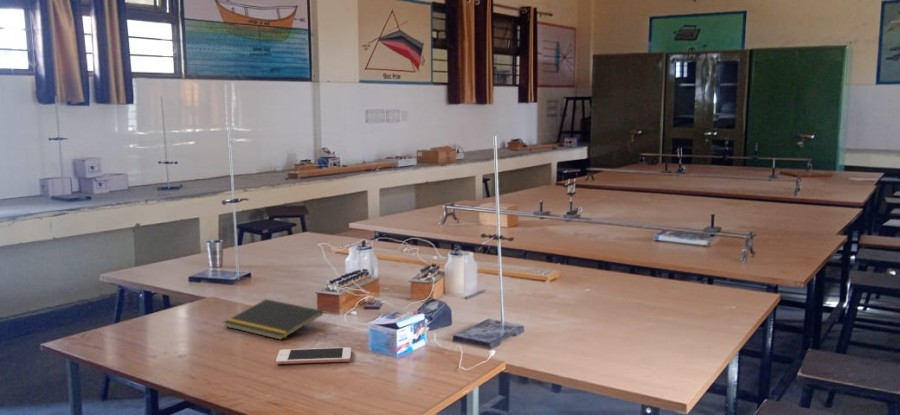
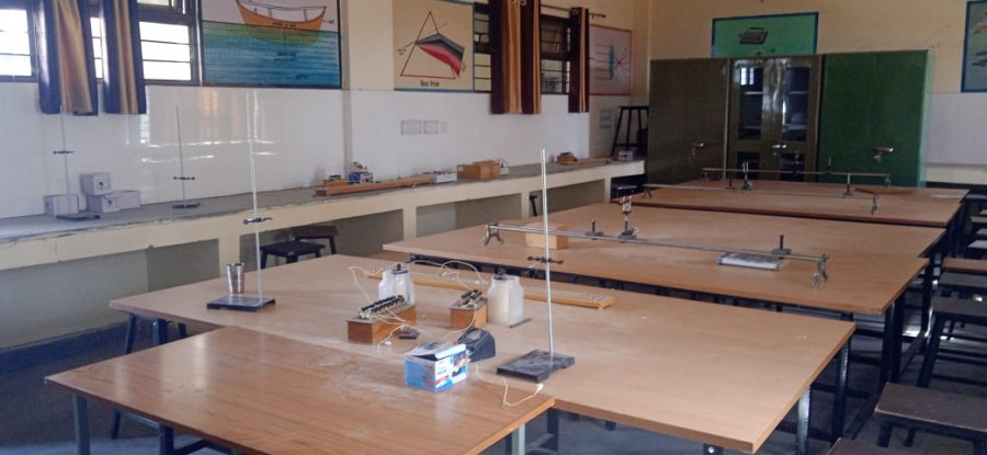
- notepad (273, 318)
- cell phone (314, 355)
